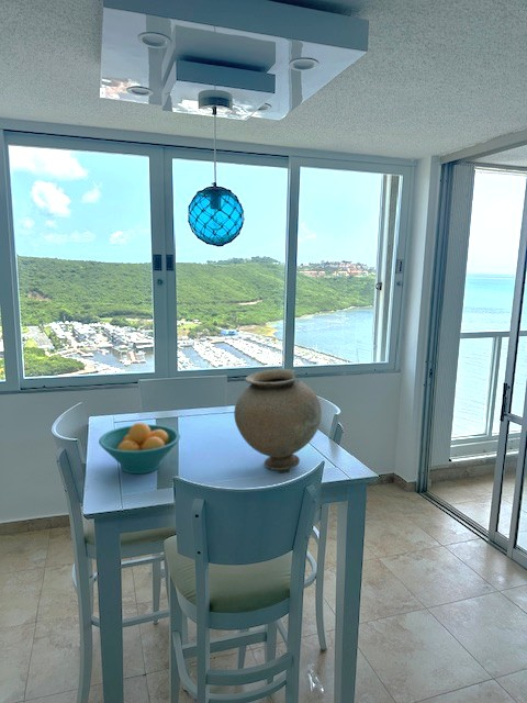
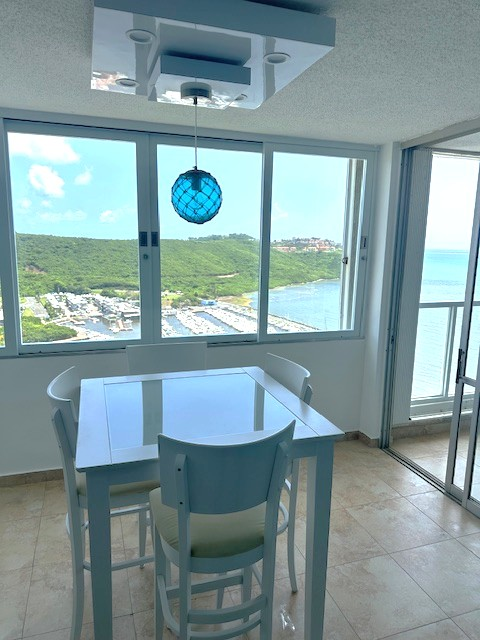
- fruit bowl (141, 445)
- vase (277, 420)
